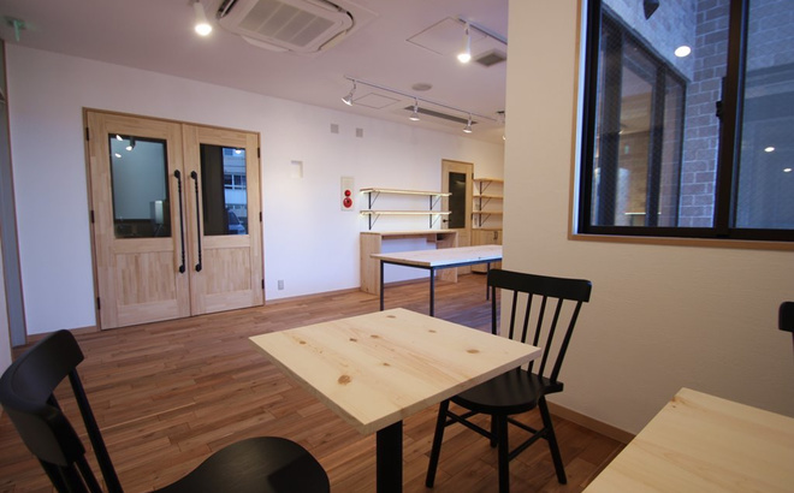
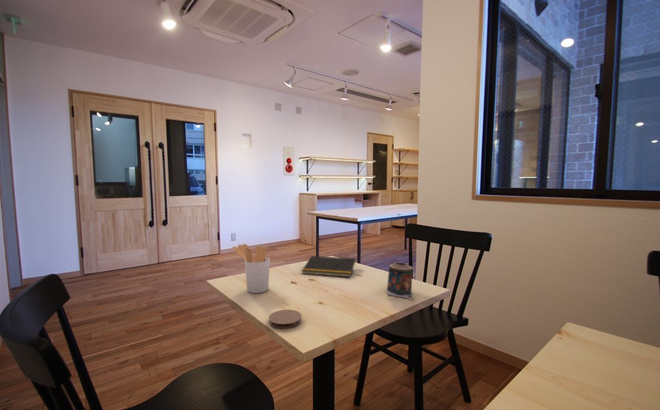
+ notepad (329, 265)
+ utensil holder (251, 266)
+ candle (400, 278)
+ coaster (285, 318)
